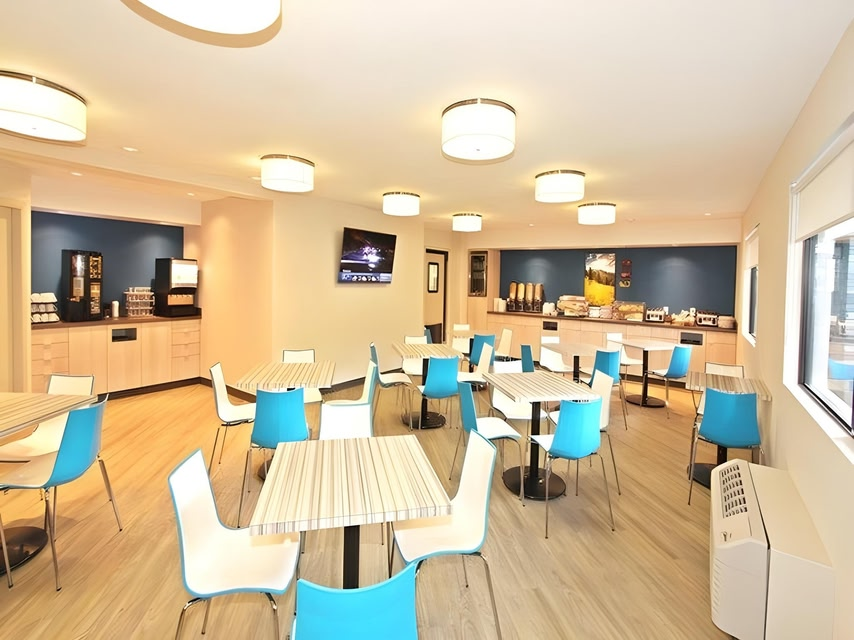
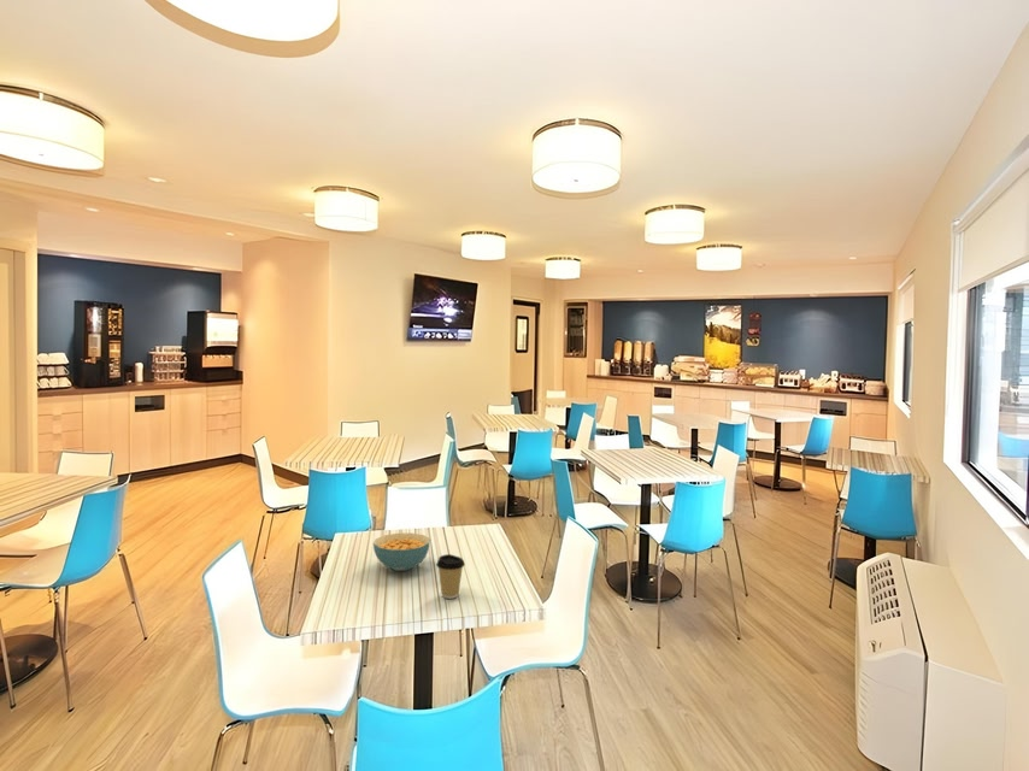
+ cereal bowl (401, 554)
+ coffee cup (449, 576)
